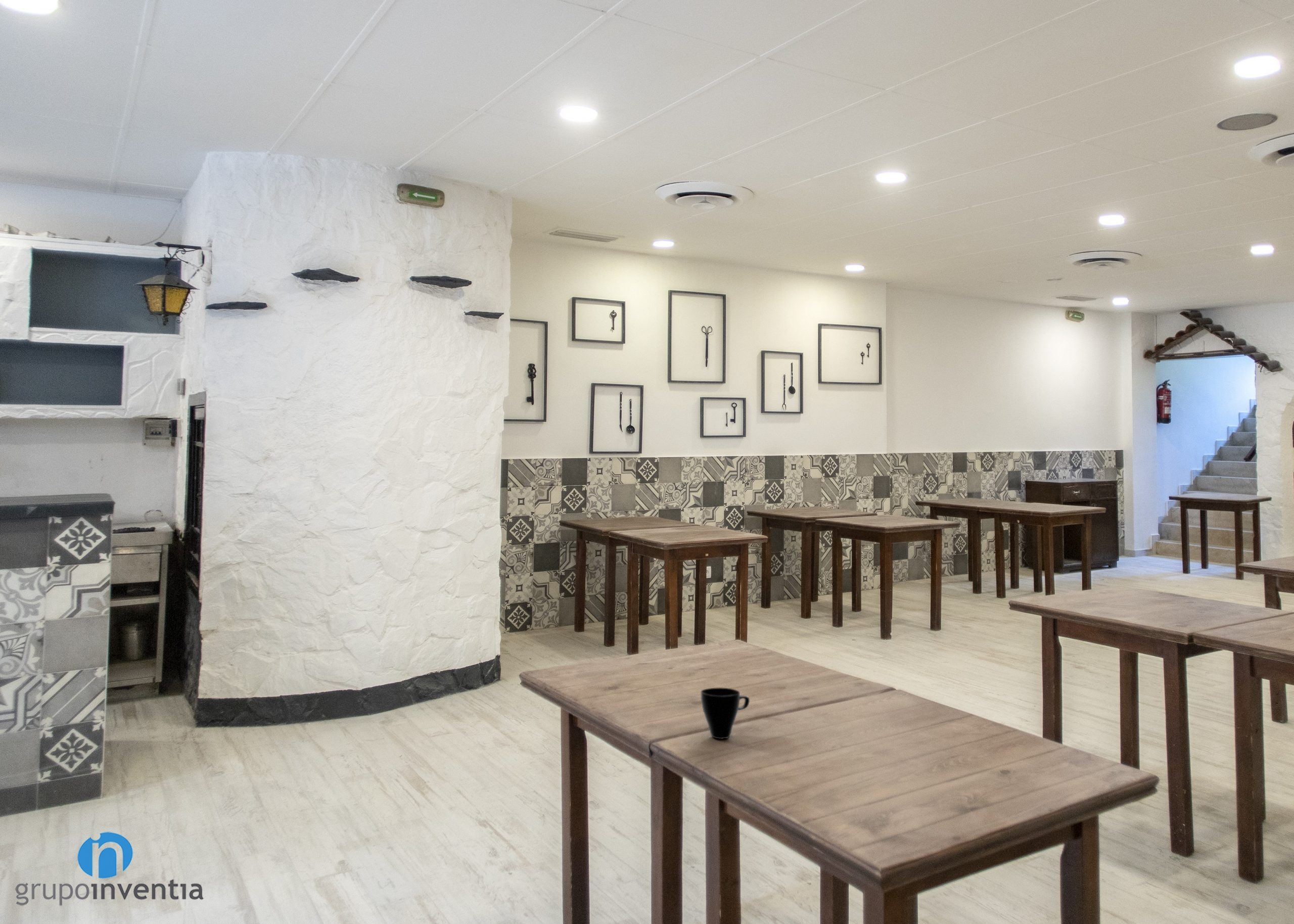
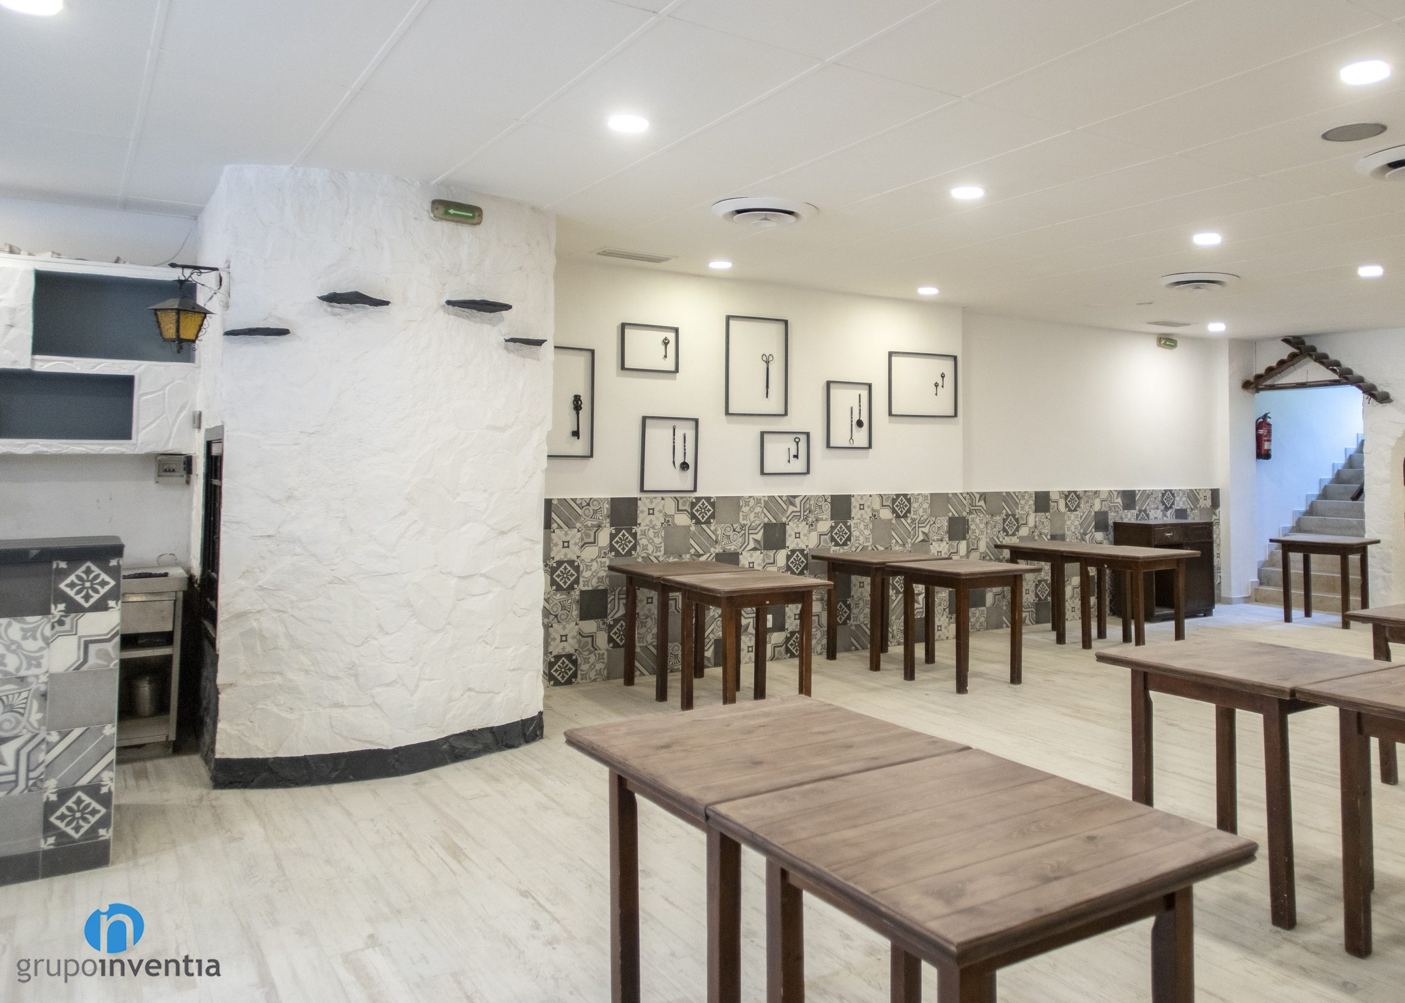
- cup (726, 713)
